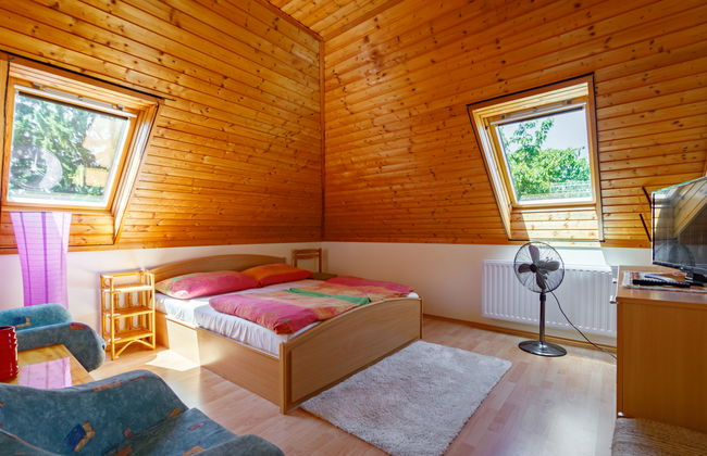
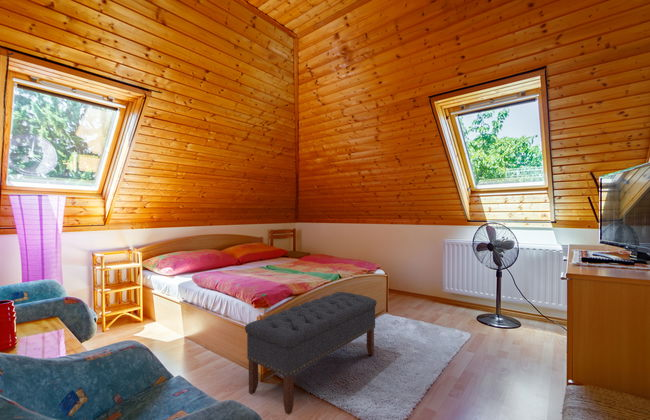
+ bench (318, 339)
